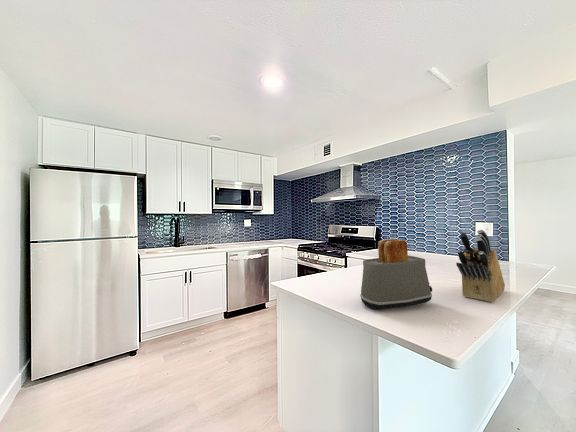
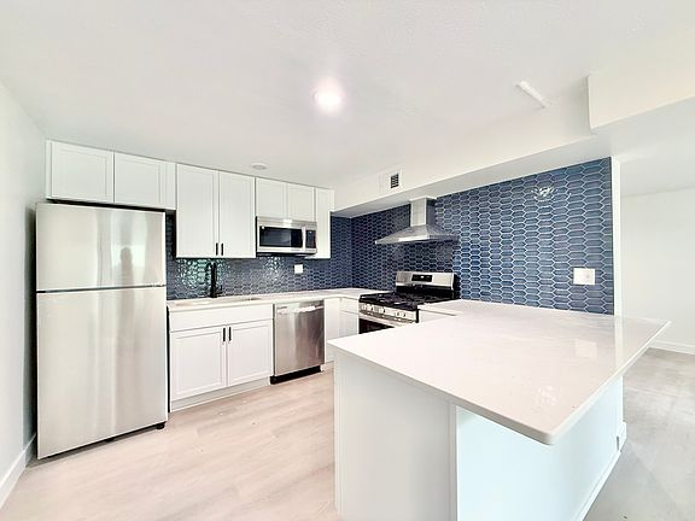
- knife block (481, 262)
- toaster (395, 271)
